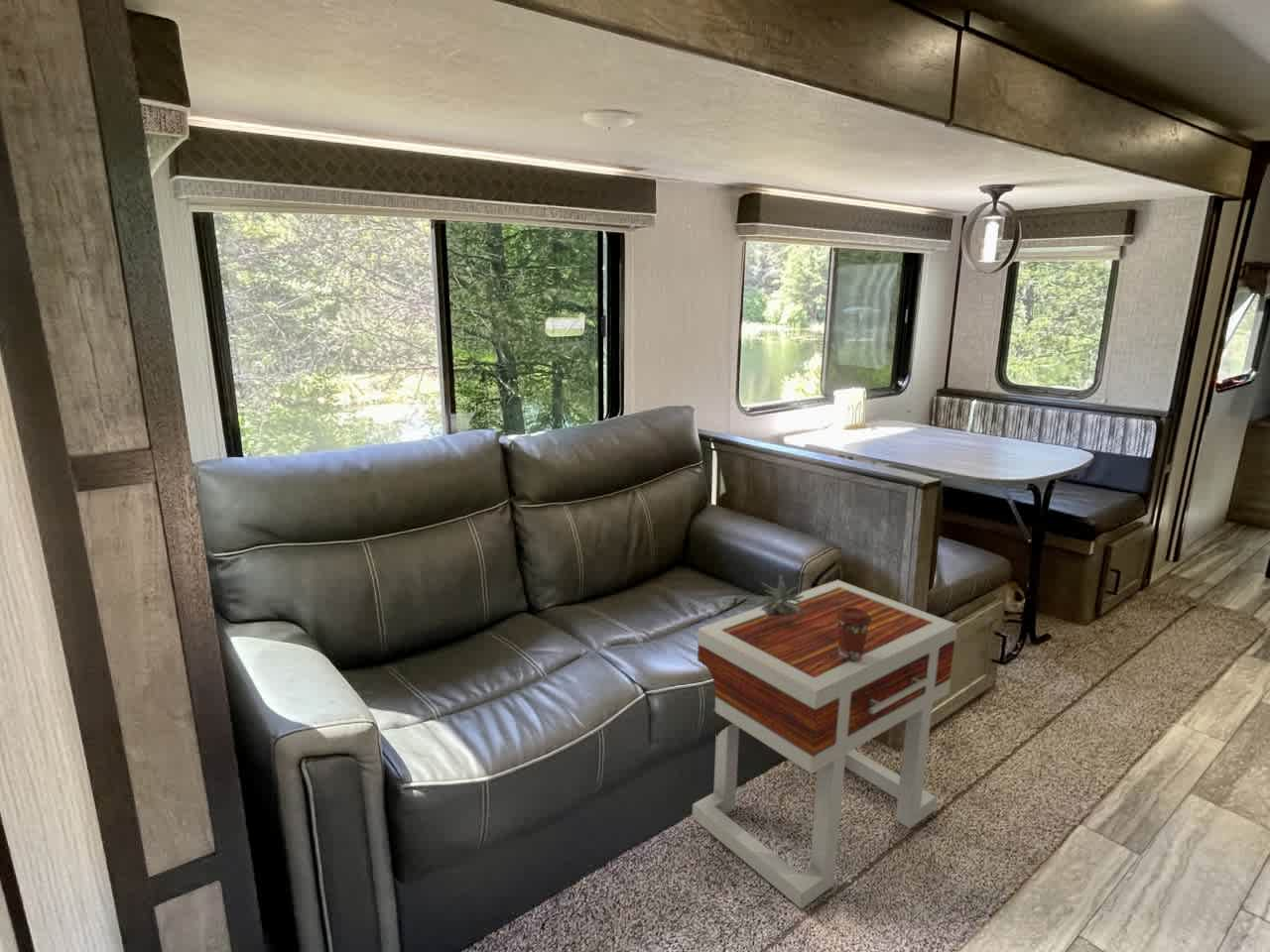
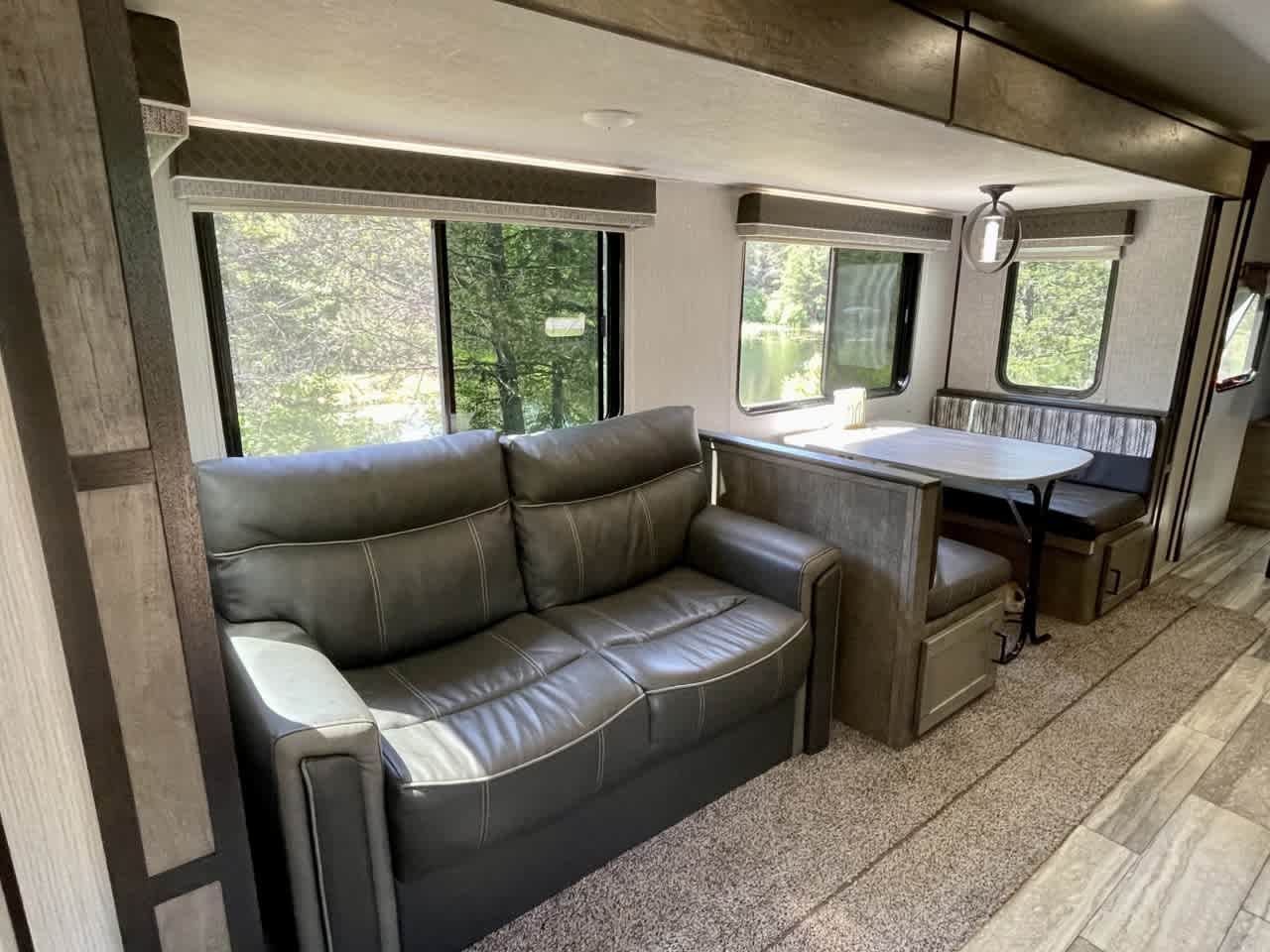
- succulent plant (785, 600)
- coffee cup (851, 635)
- side table (826, 726)
